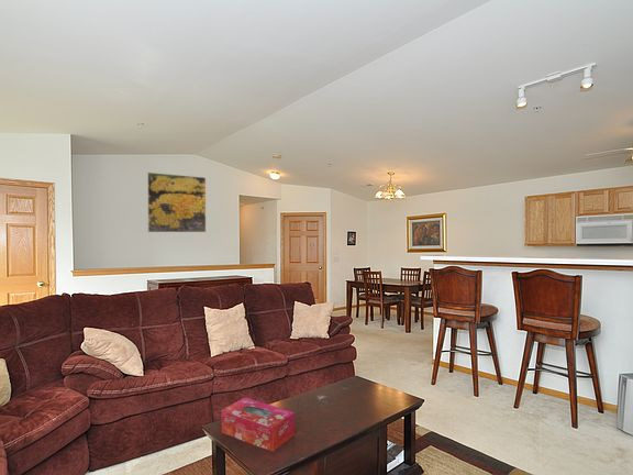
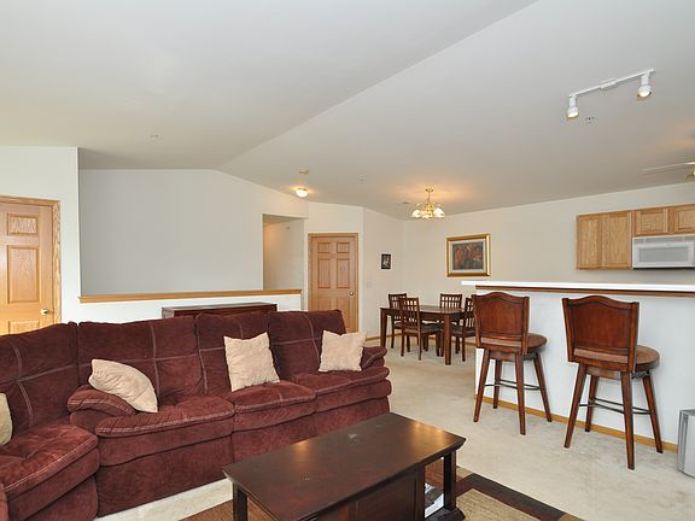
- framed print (177, 203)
- tissue box (257, 422)
